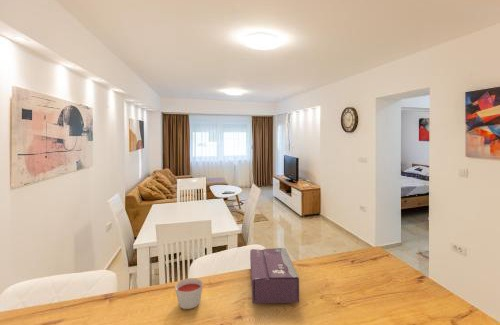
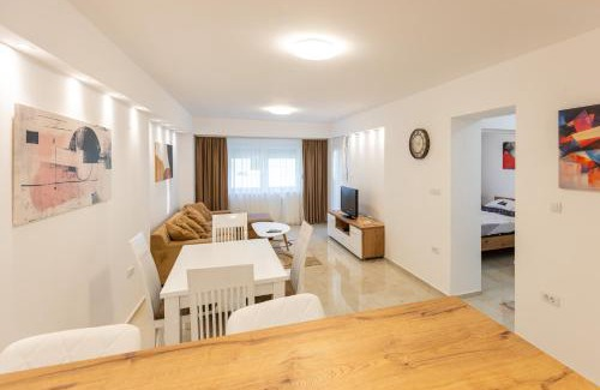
- tissue box (271, 271)
- candle (189, 293)
